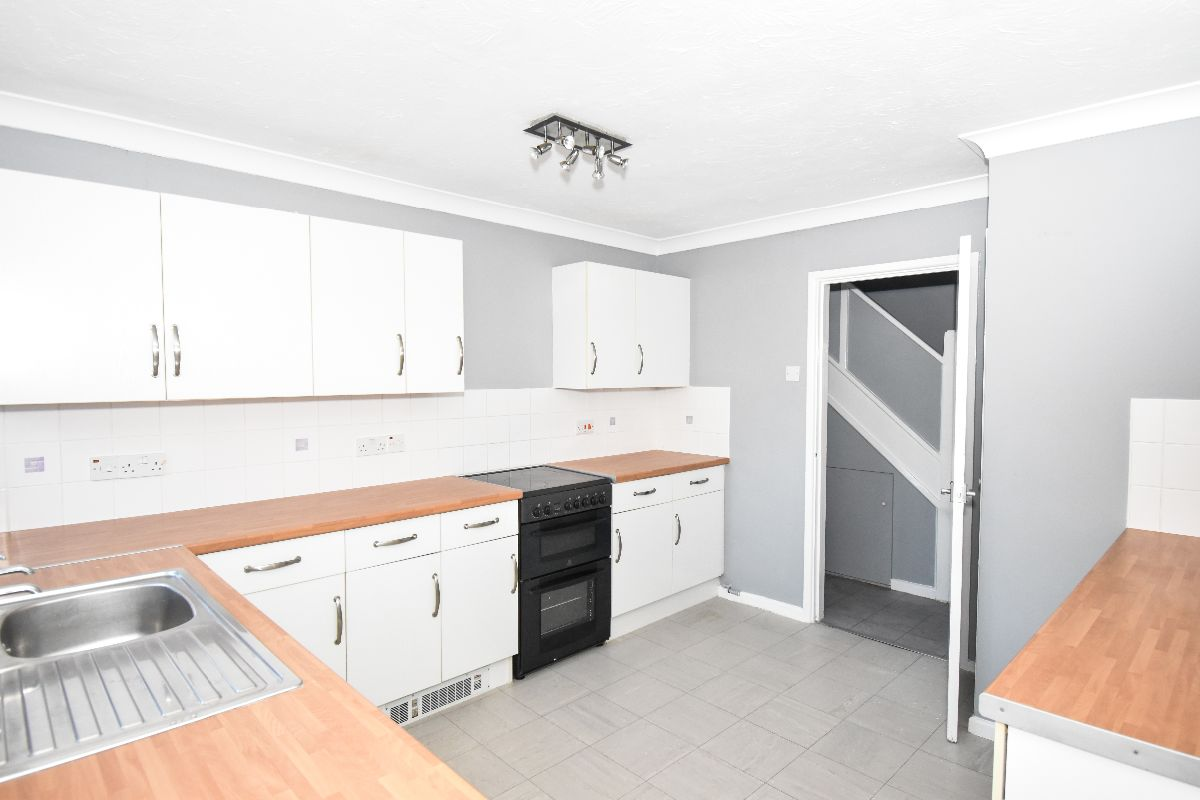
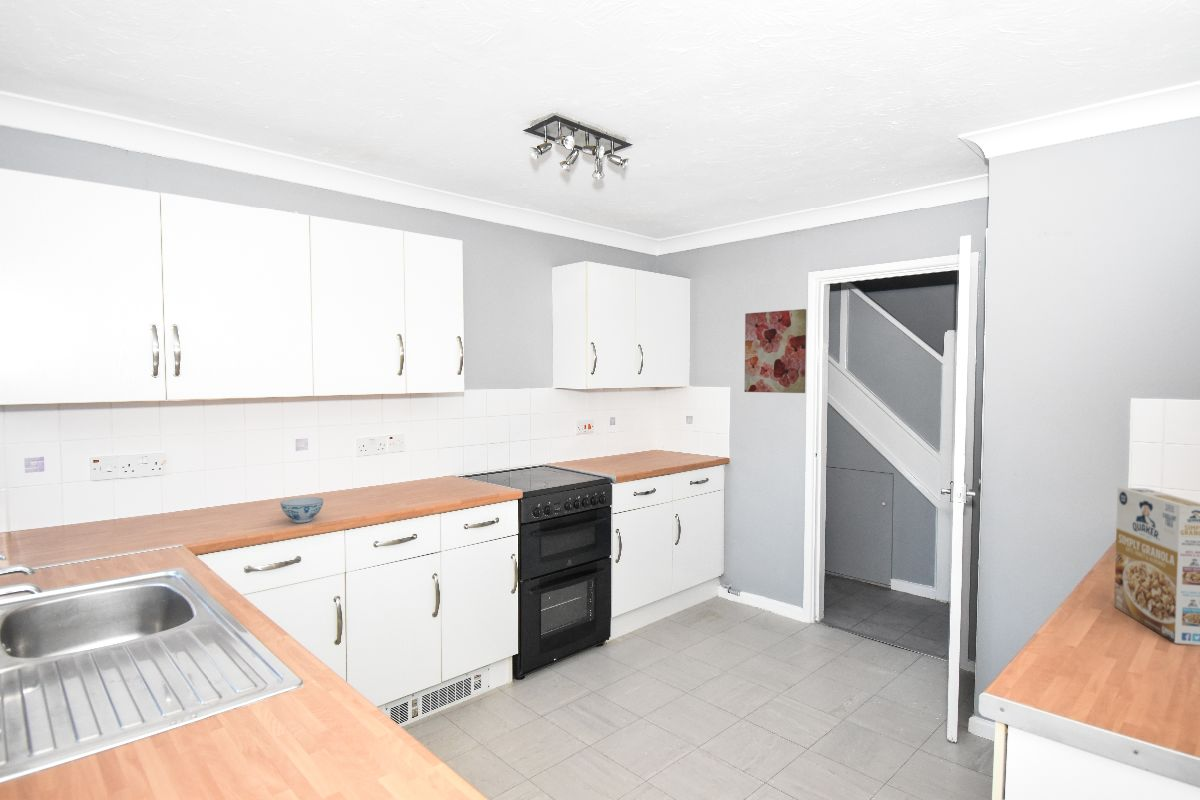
+ chinaware (302, 510)
+ cereal box (1159, 560)
+ wall art (774, 352)
